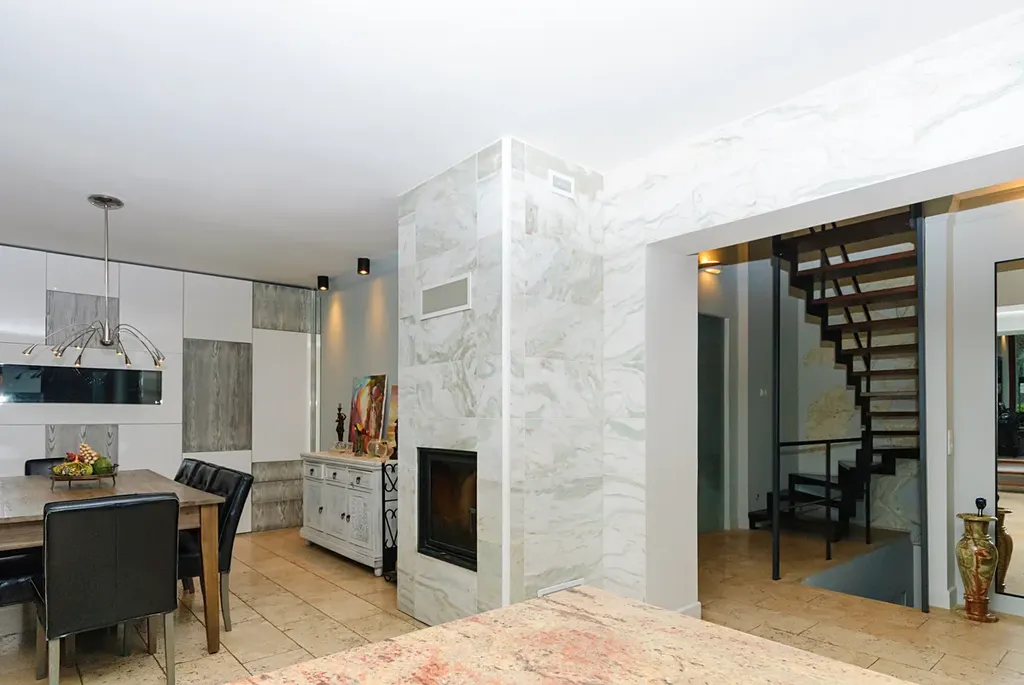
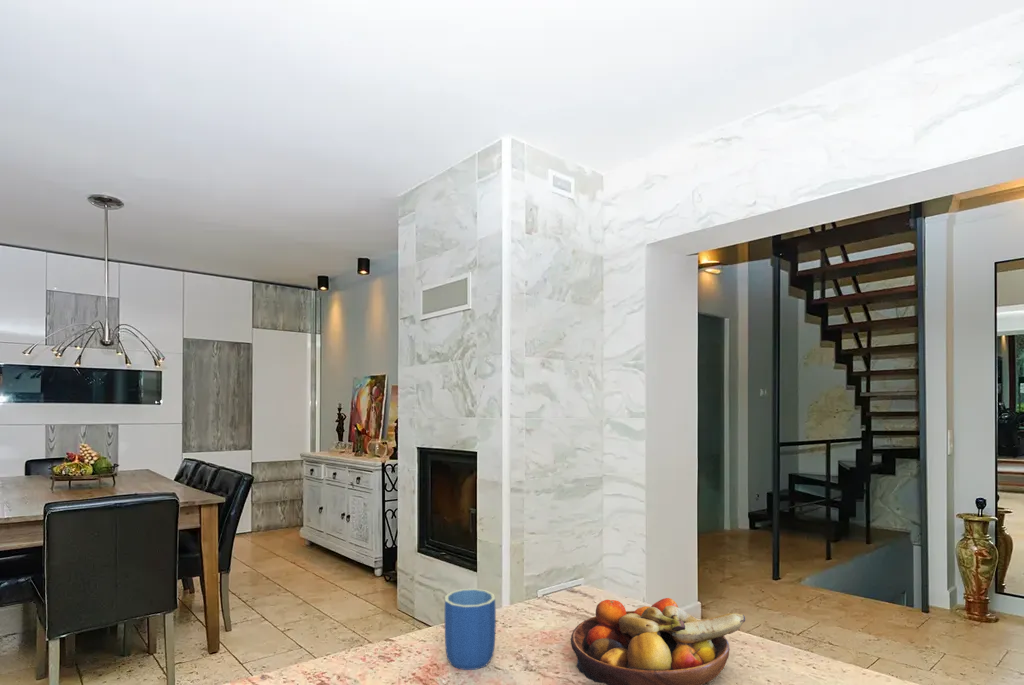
+ fruit bowl (650, 631)
+ mug (472, 626)
